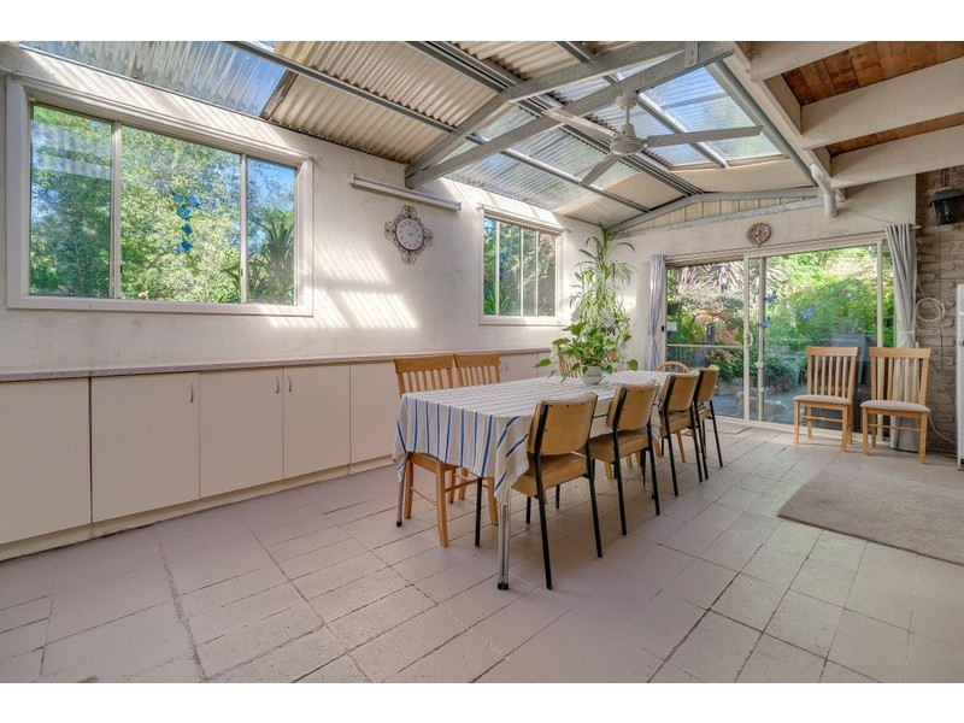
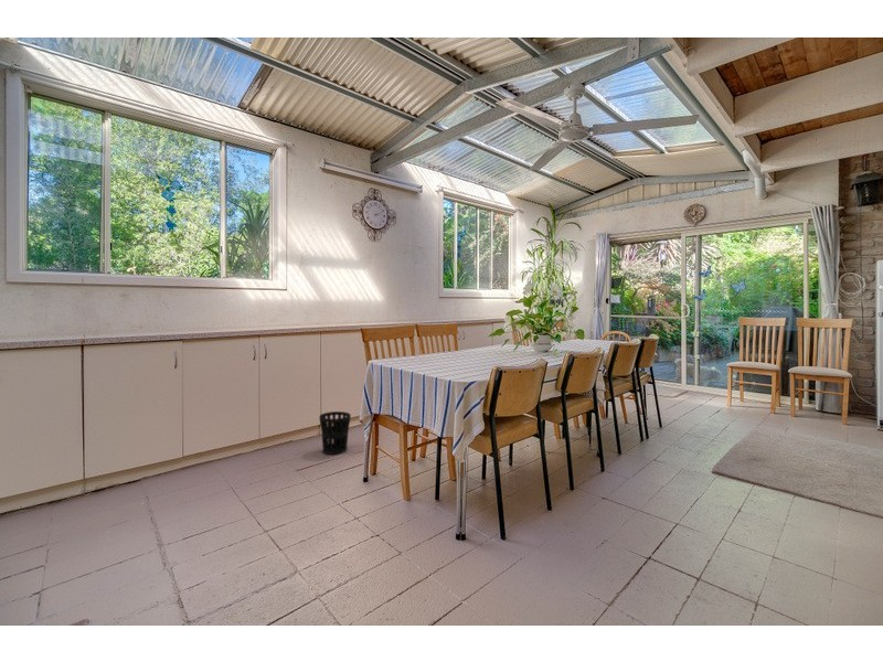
+ wastebasket (334, 433)
